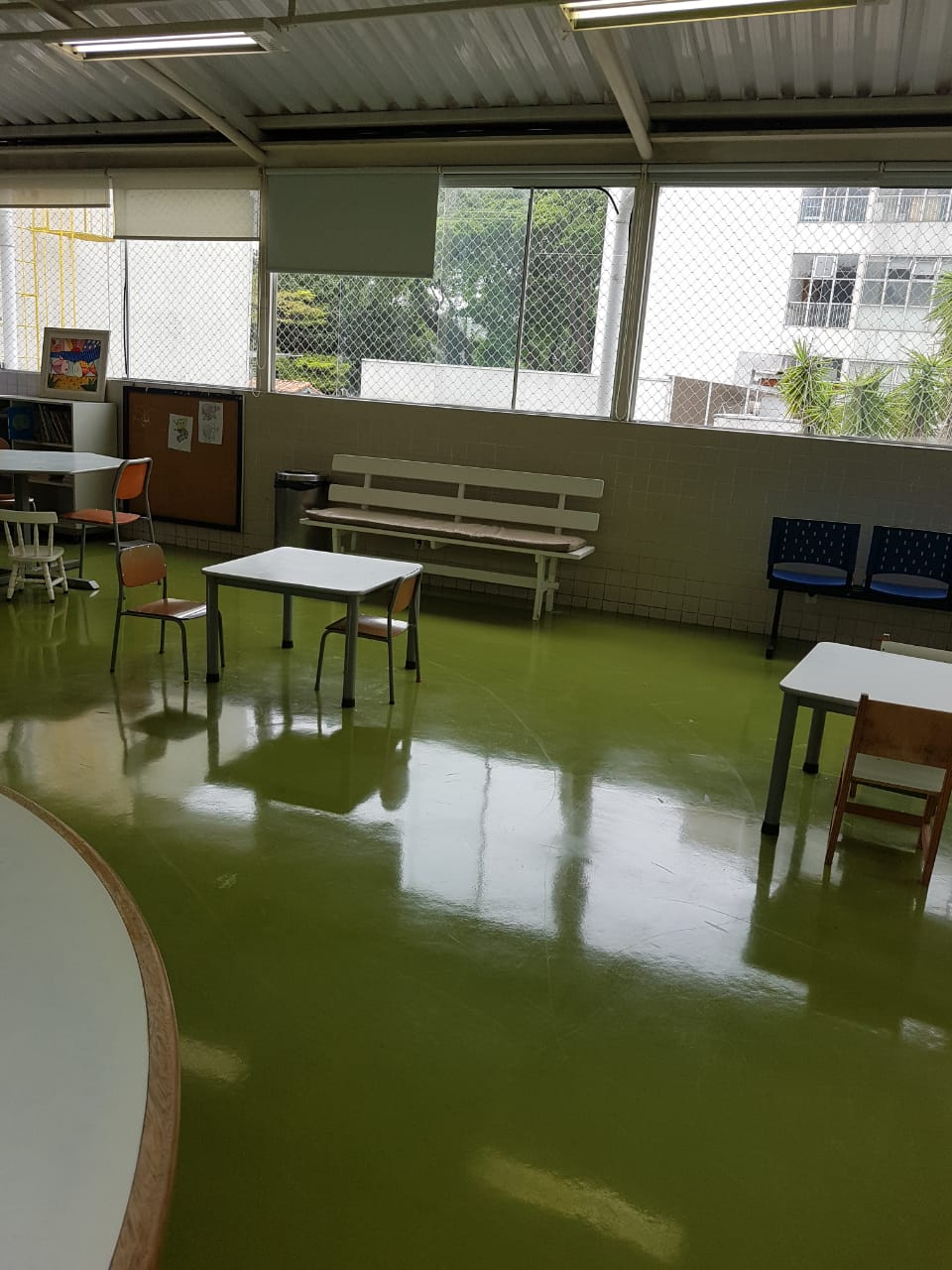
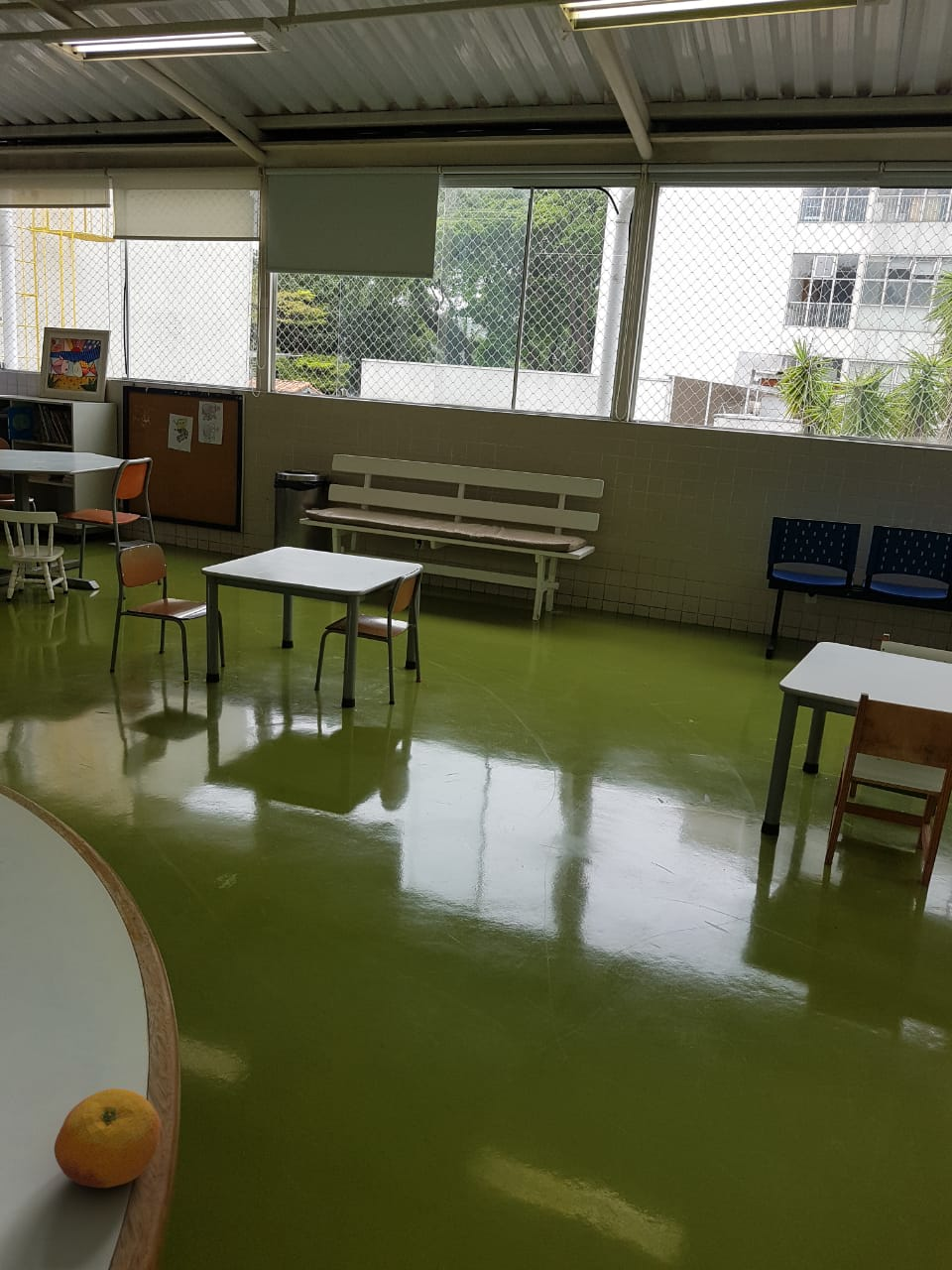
+ fruit (108, 1137)
